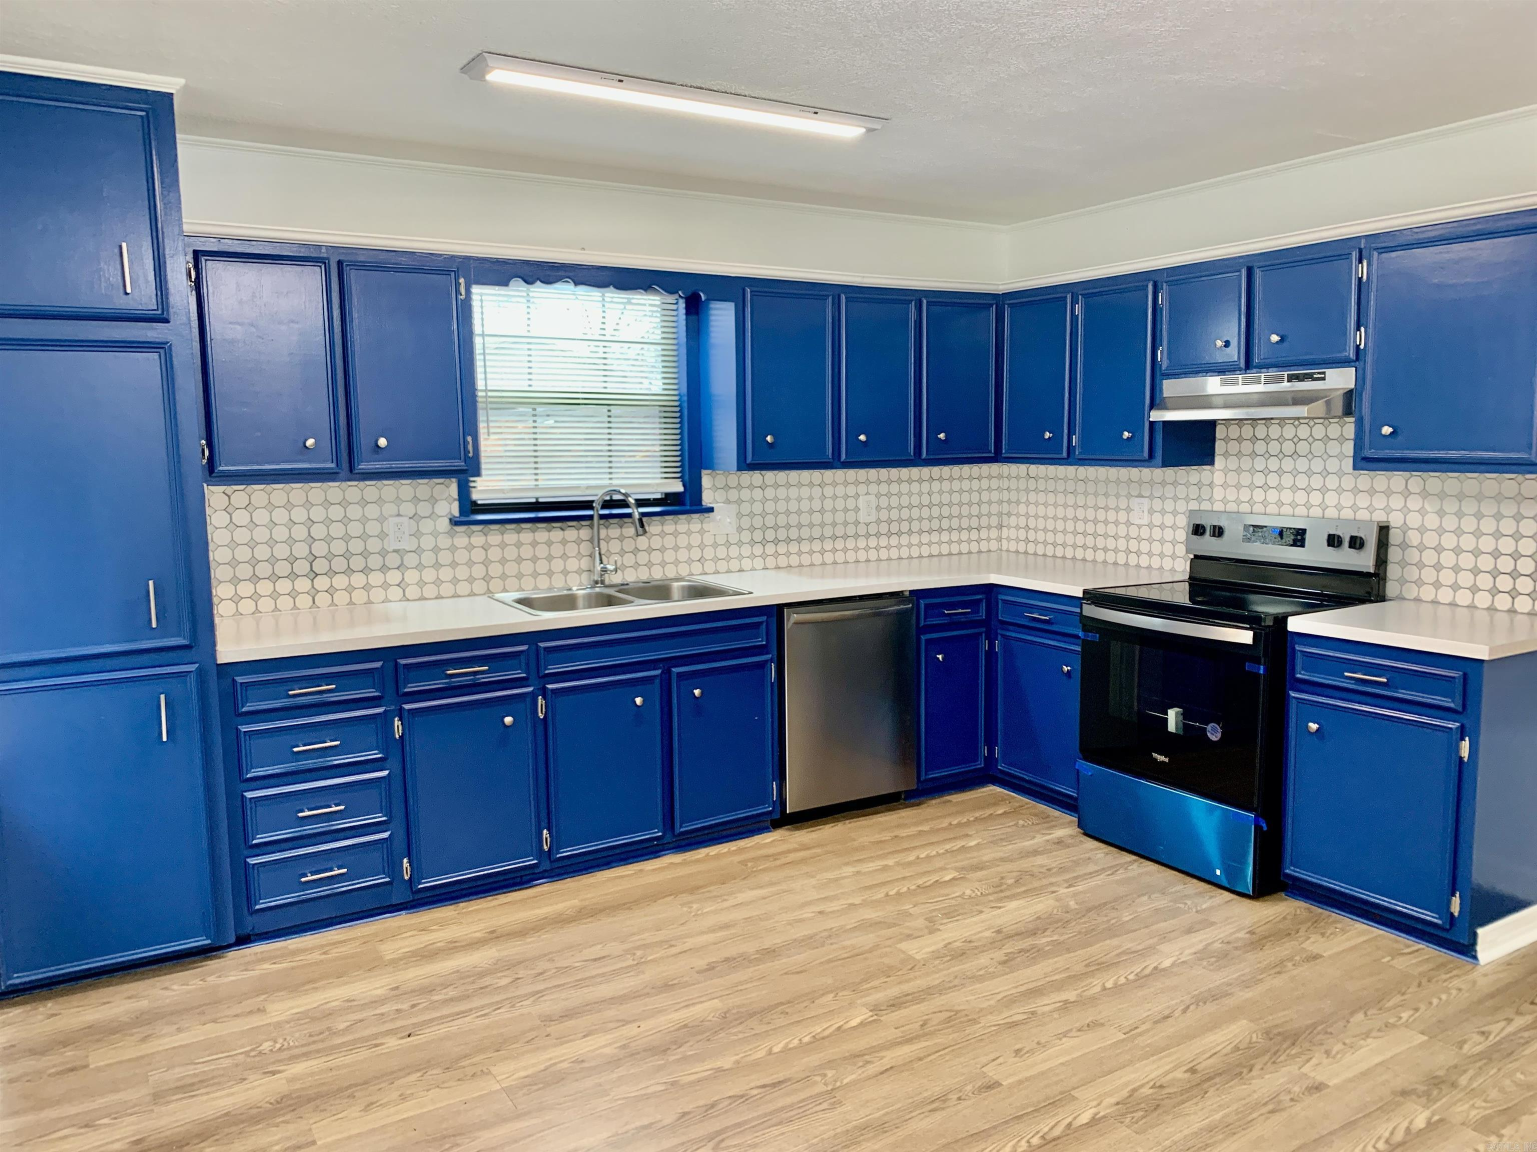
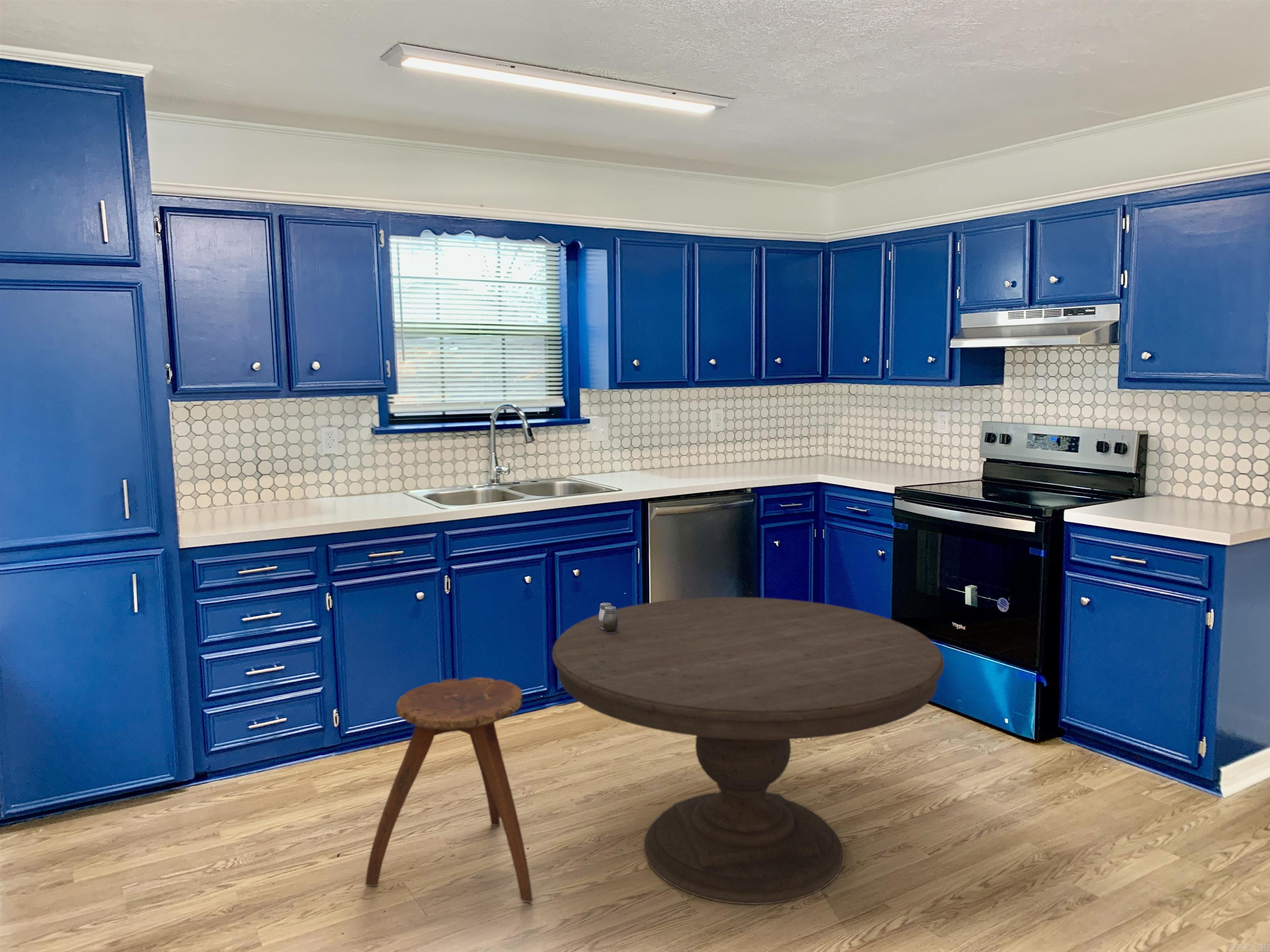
+ salt and pepper shaker (608, 616)
+ dining table (742, 746)
+ stool (420, 768)
